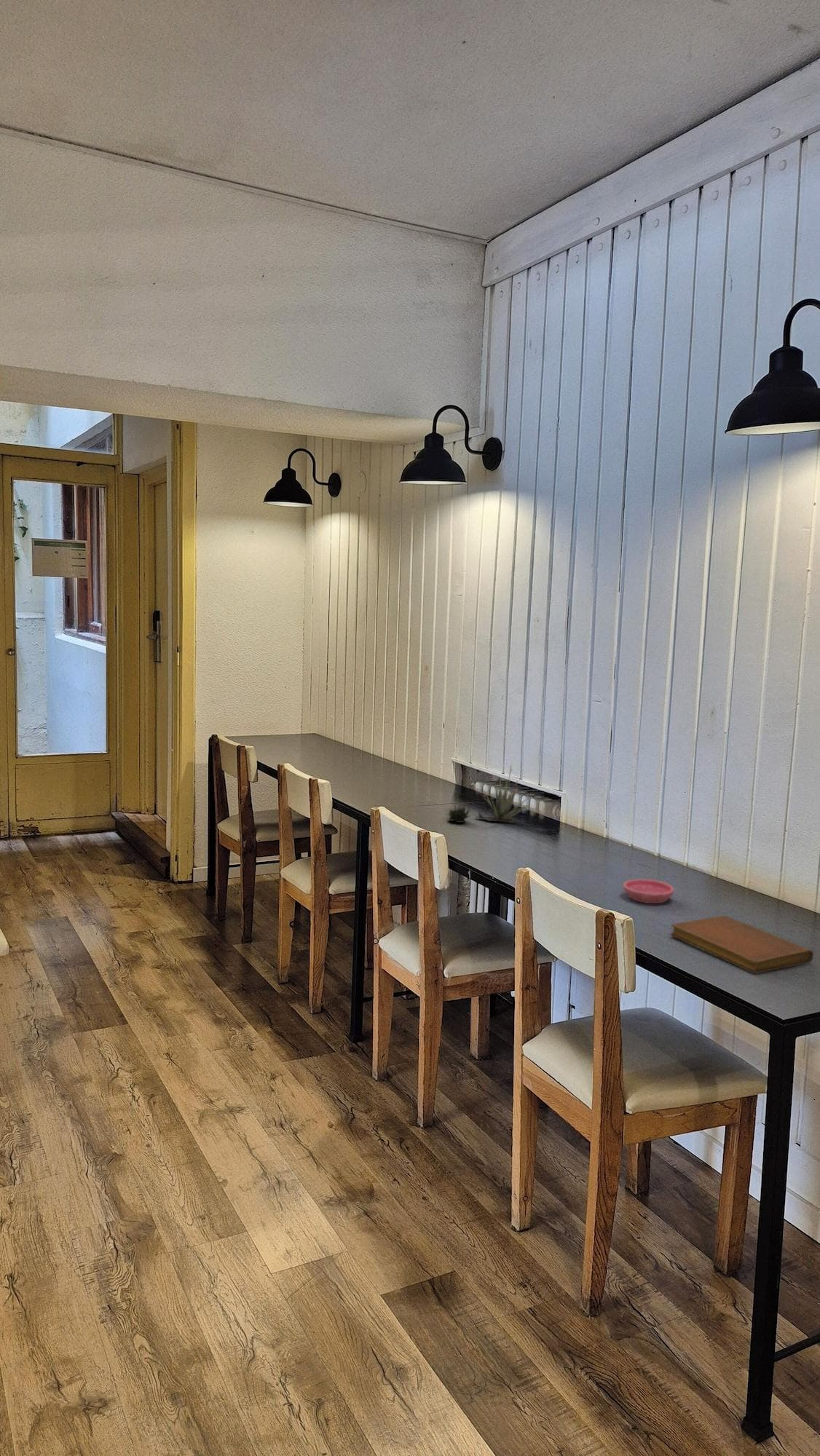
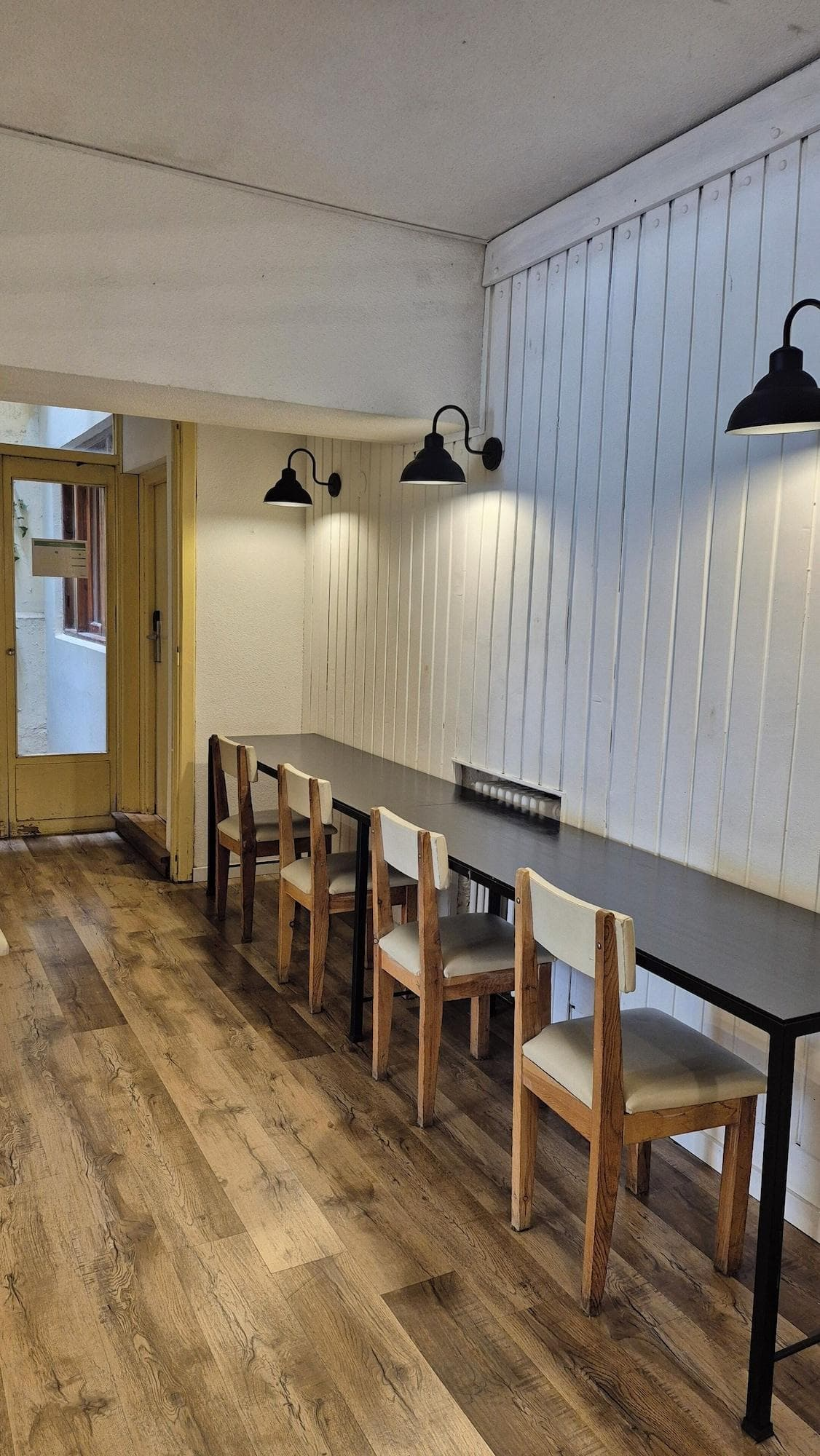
- succulent plant (486, 794)
- notebook (739, 942)
- saucer (648, 892)
